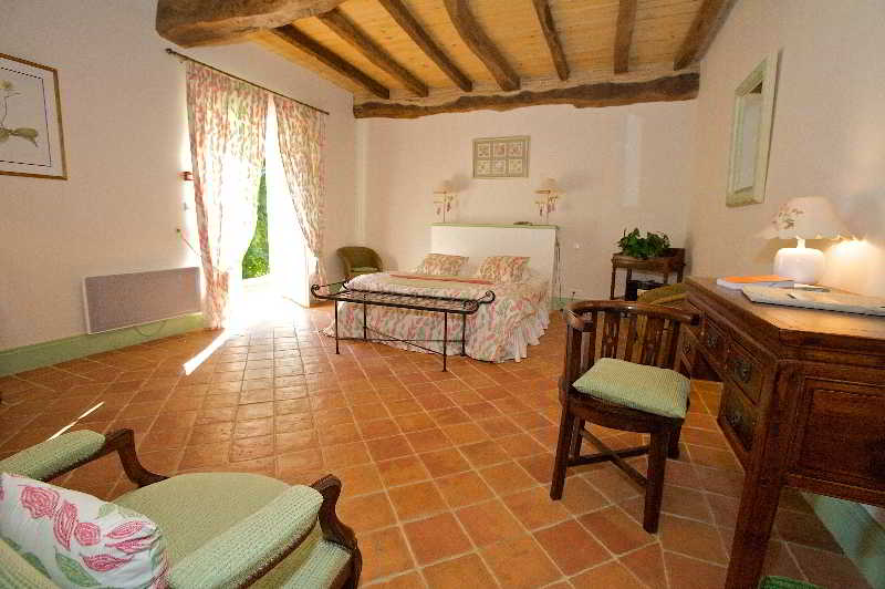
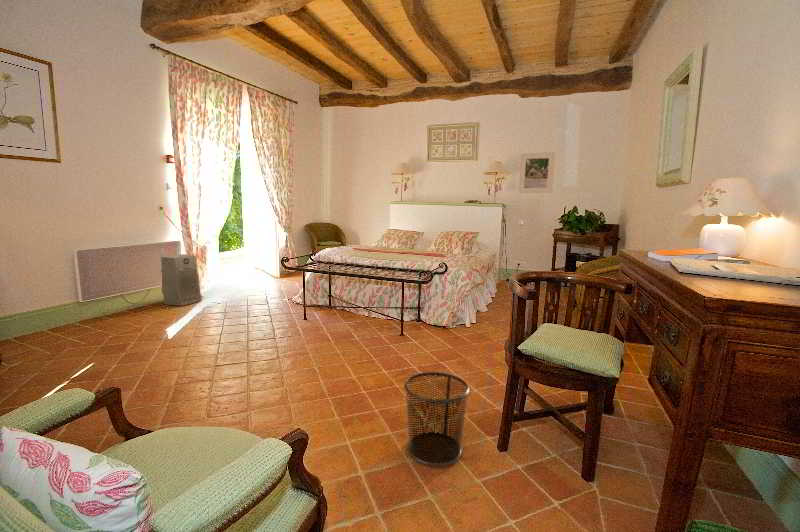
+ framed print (536, 173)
+ fan (178, 278)
+ waste bin (435, 417)
